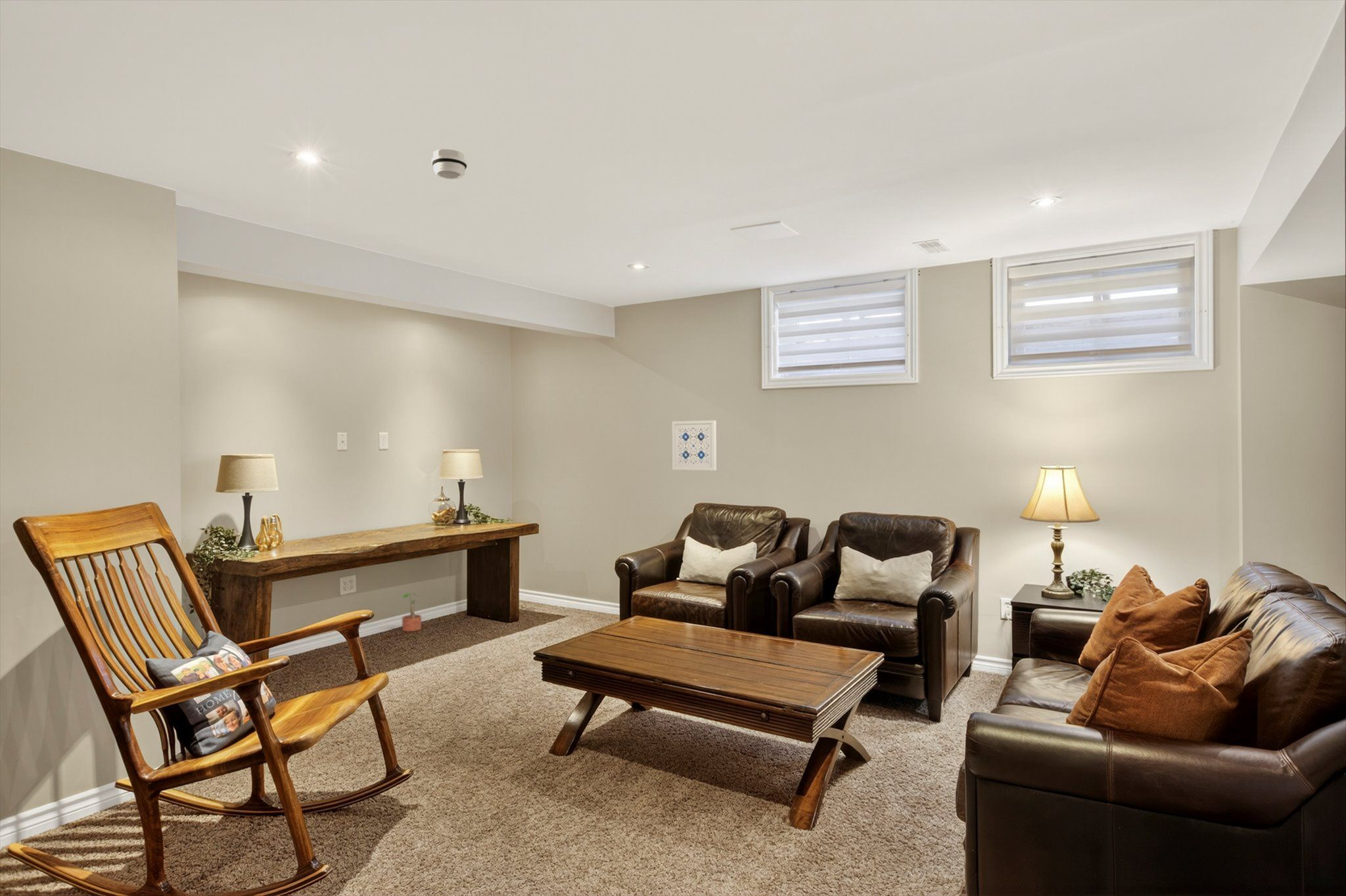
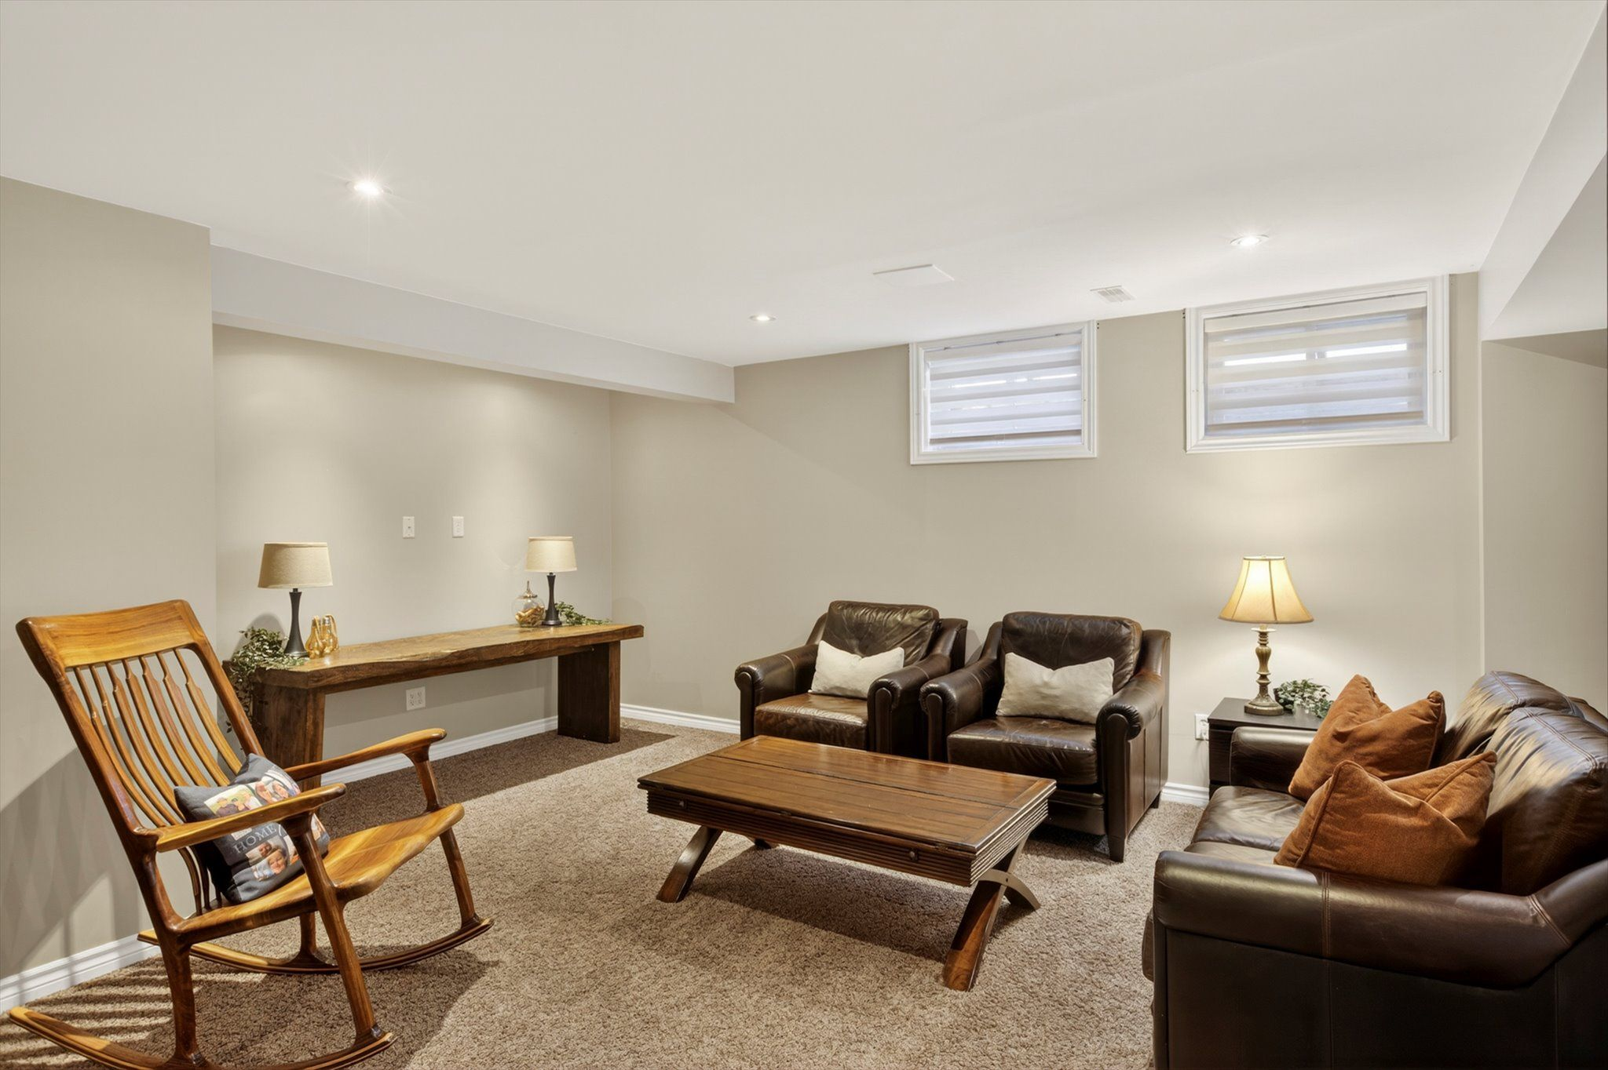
- wall art (693, 445)
- smoke detector (449, 164)
- potted plant (411, 611)
